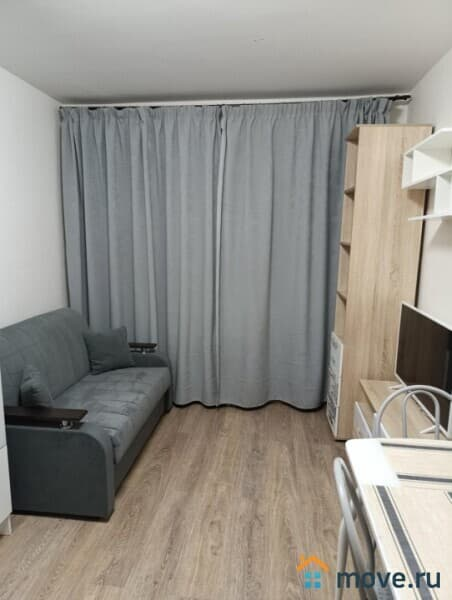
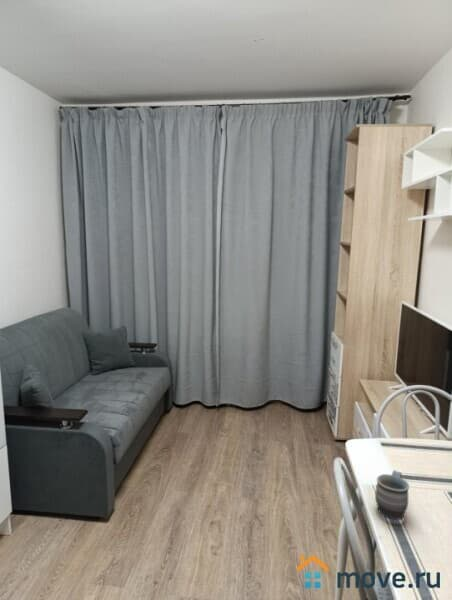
+ mug (391, 493)
